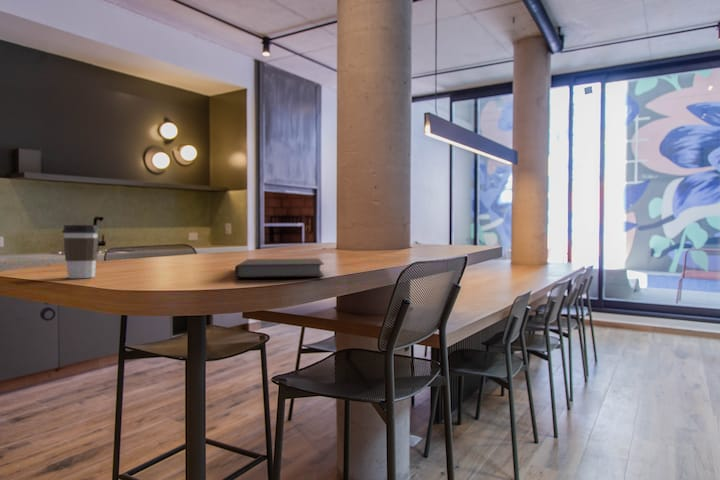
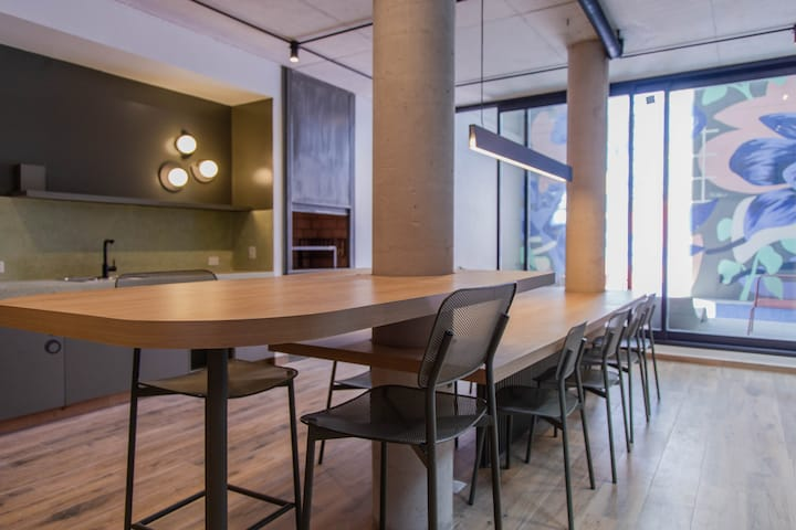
- coffee cup (81, 251)
- notebook (281, 267)
